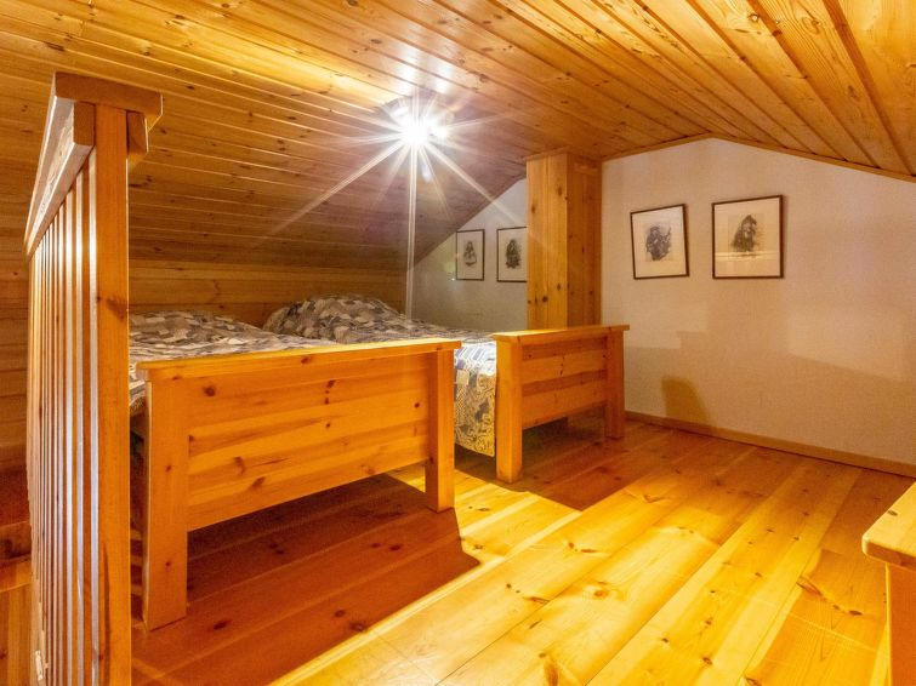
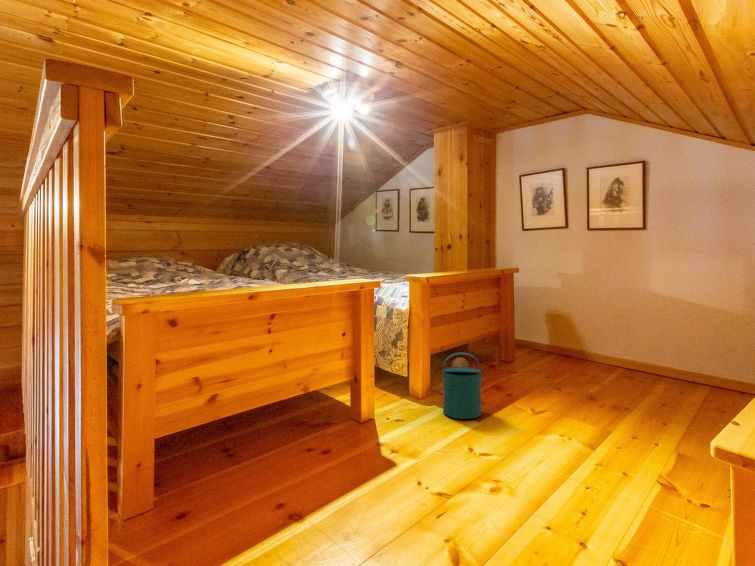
+ watering can (461, 379)
